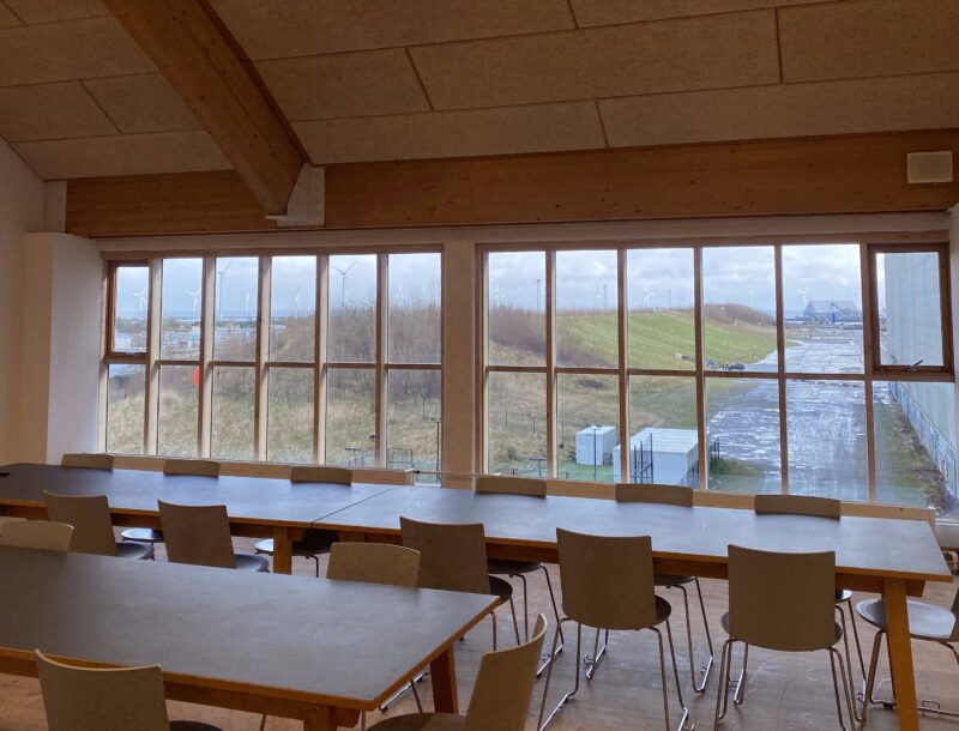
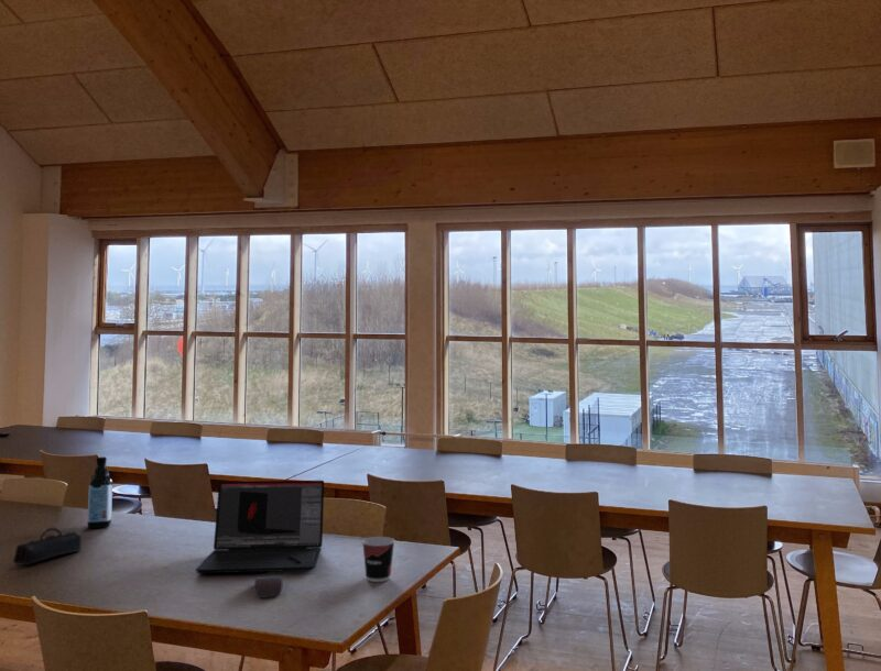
+ cup (378, 559)
+ pencil case (50, 542)
+ water bottle (100, 491)
+ computer mouse (268, 583)
+ laptop (264, 524)
